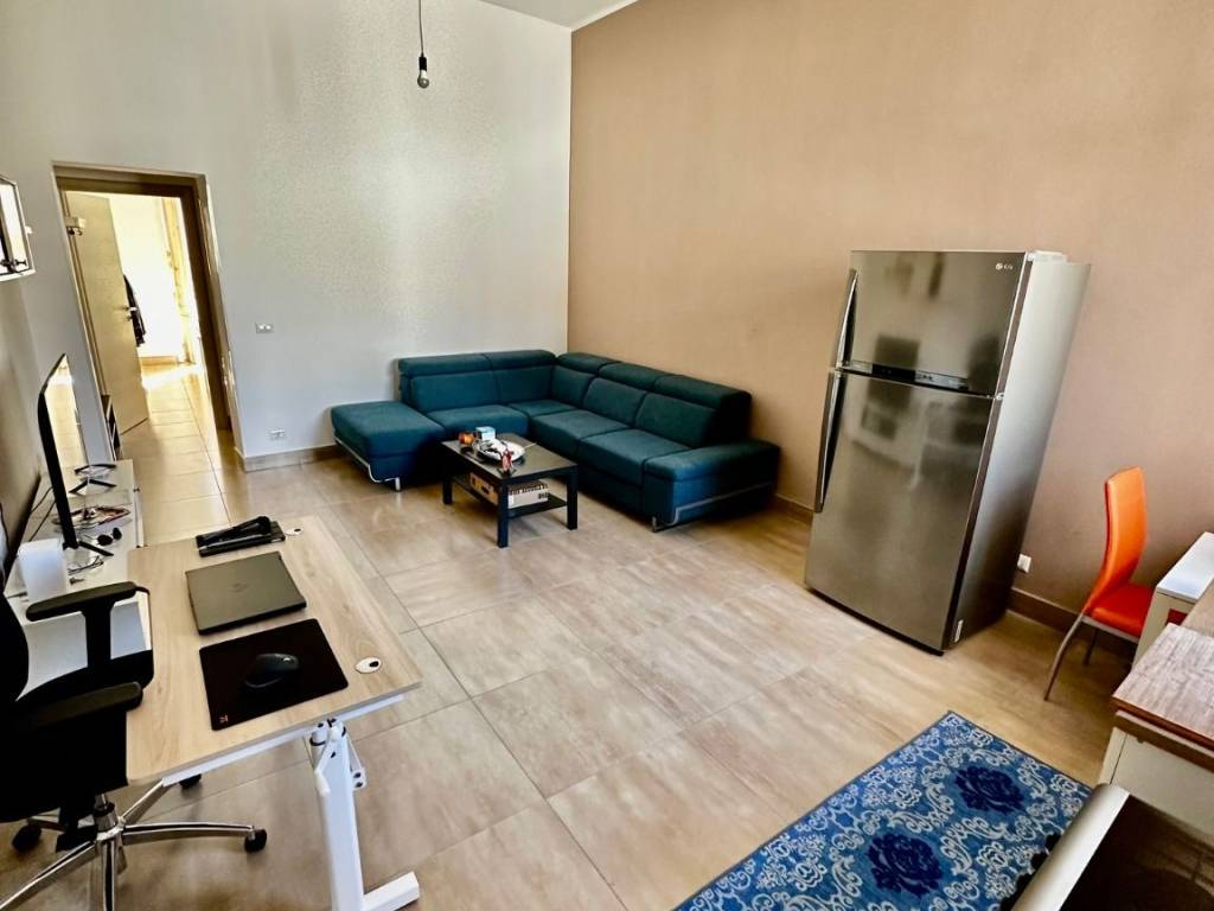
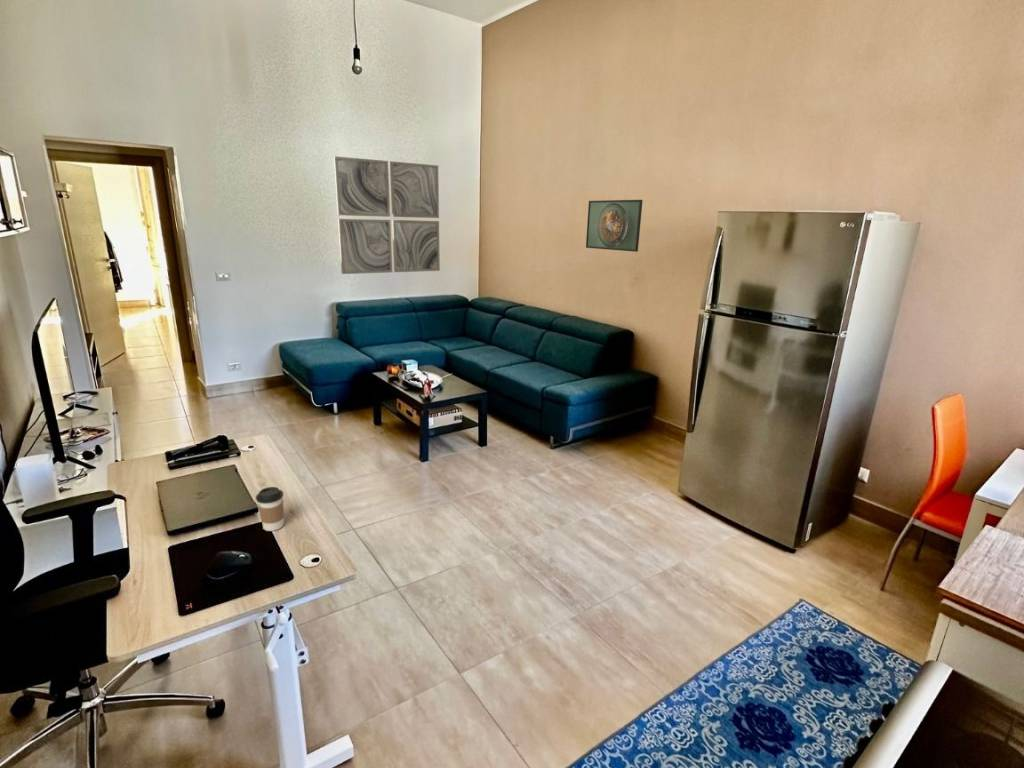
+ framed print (612, 225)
+ coffee cup (271, 508)
+ wall art (392, 216)
